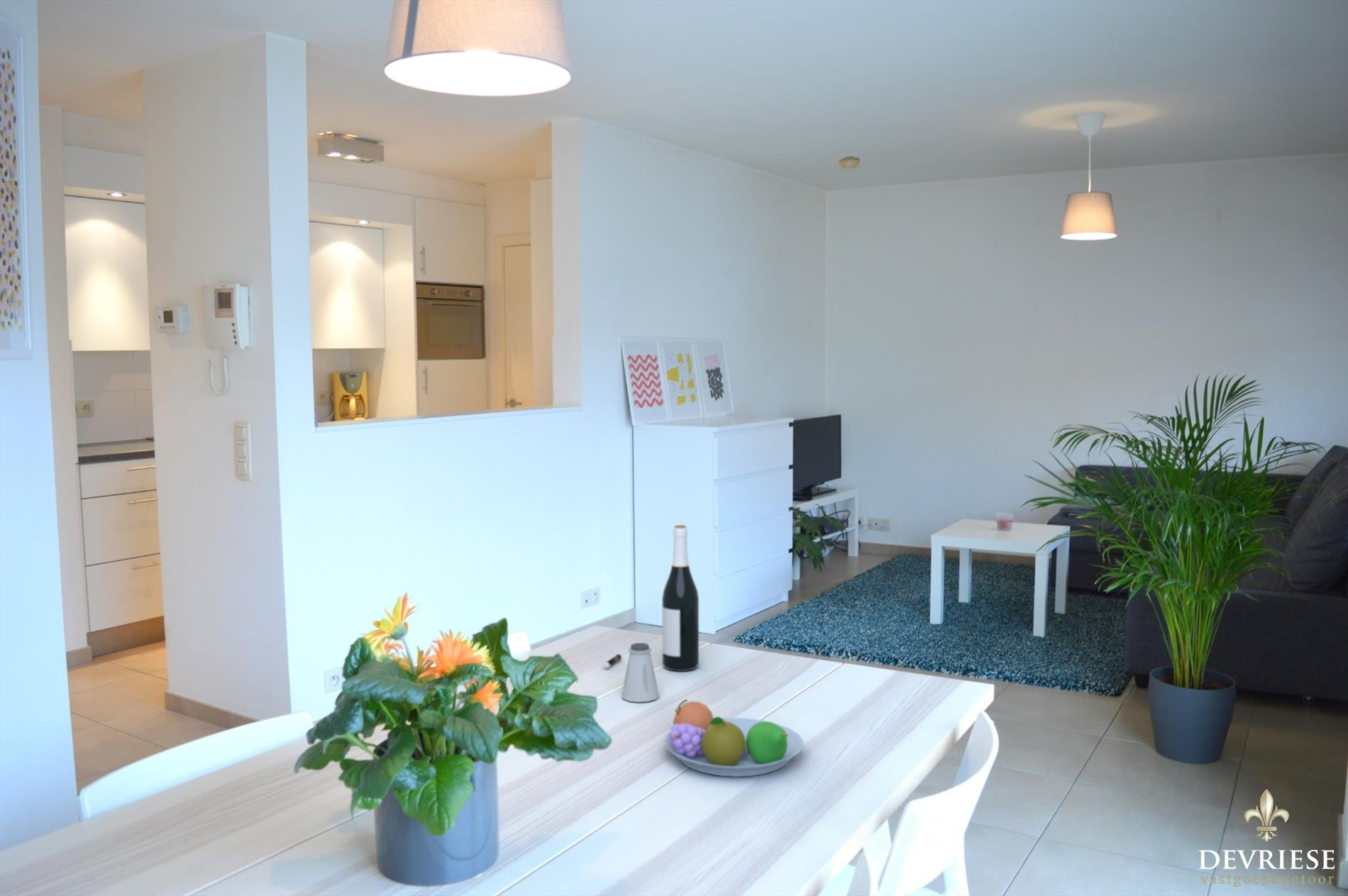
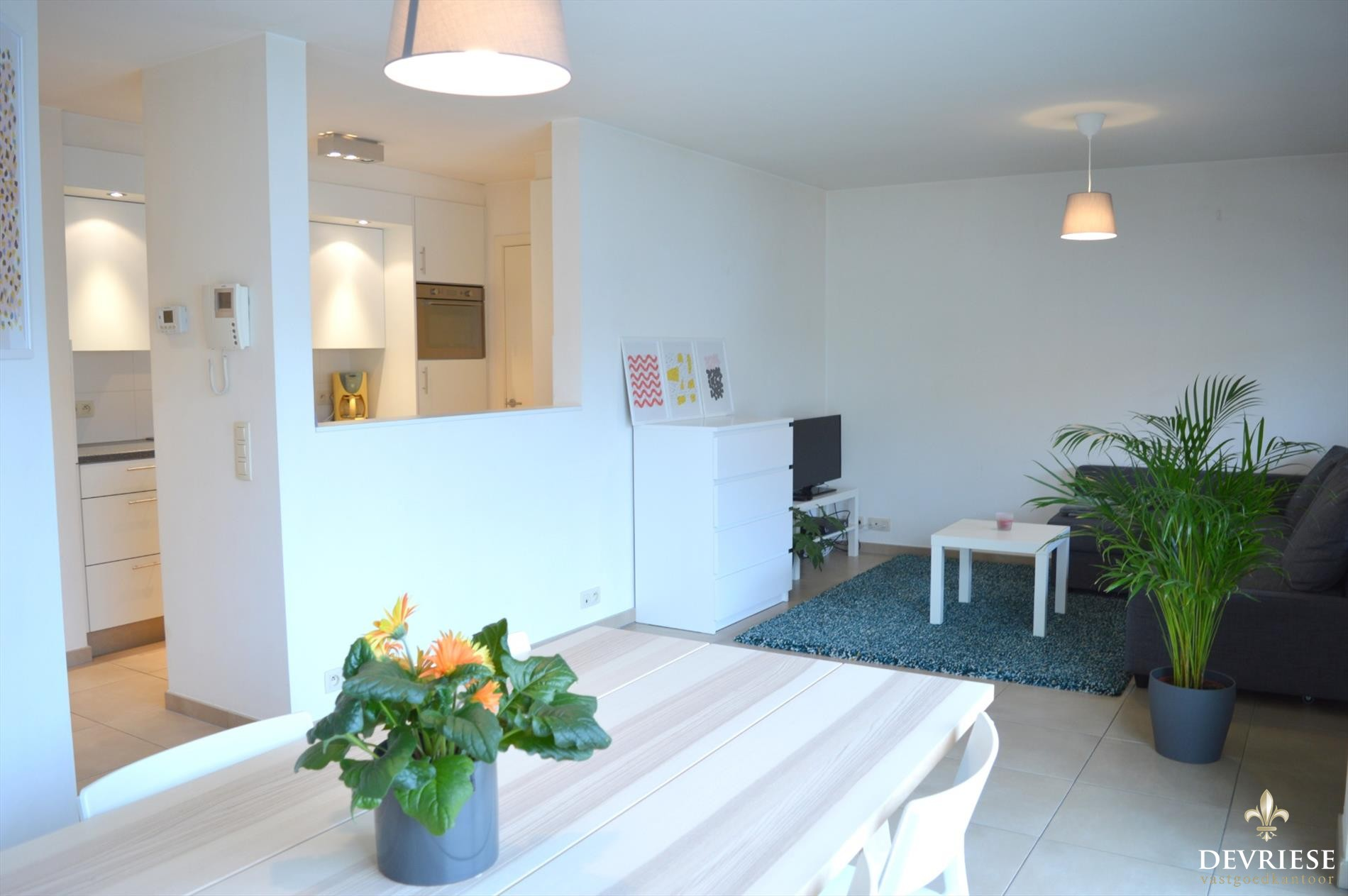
- wine bottle (680, 596)
- smoke detector (849, 162)
- pepper shaker (612, 661)
- fruit bowl (735, 729)
- saltshaker (640, 670)
